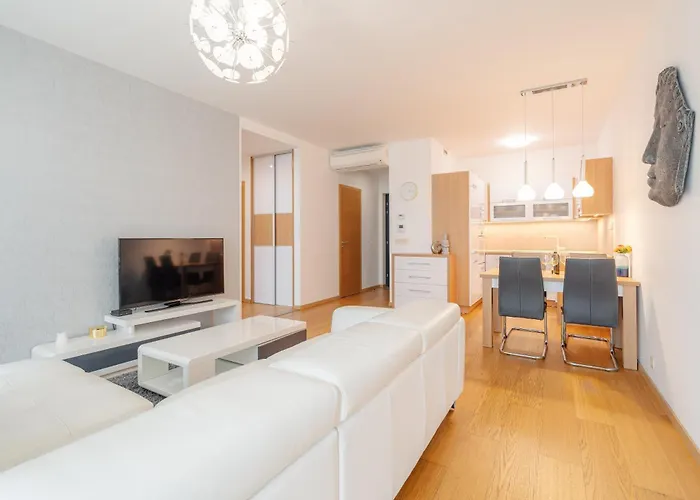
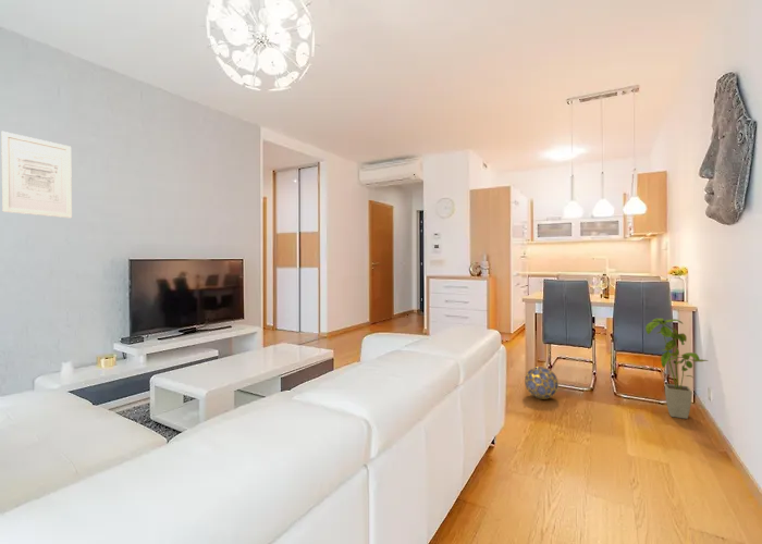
+ wall art (38, 176)
+ house plant (672, 369)
+ ball (541, 382)
